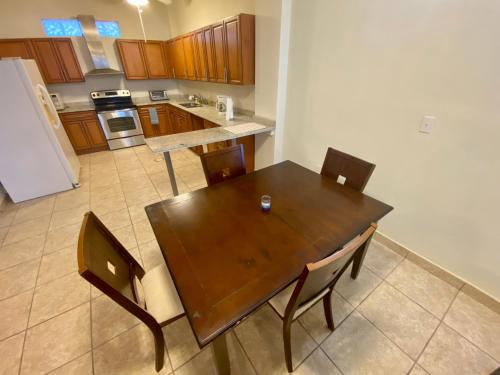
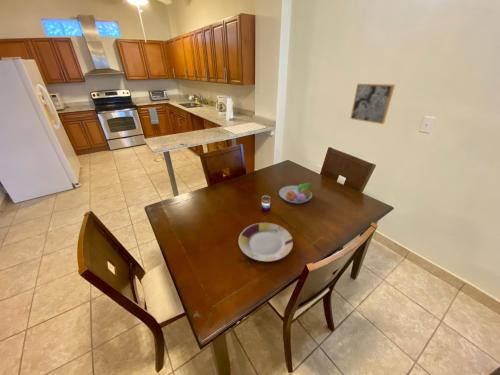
+ wall art (370, 103)
+ fruit bowl (297, 190)
+ plate (265, 241)
